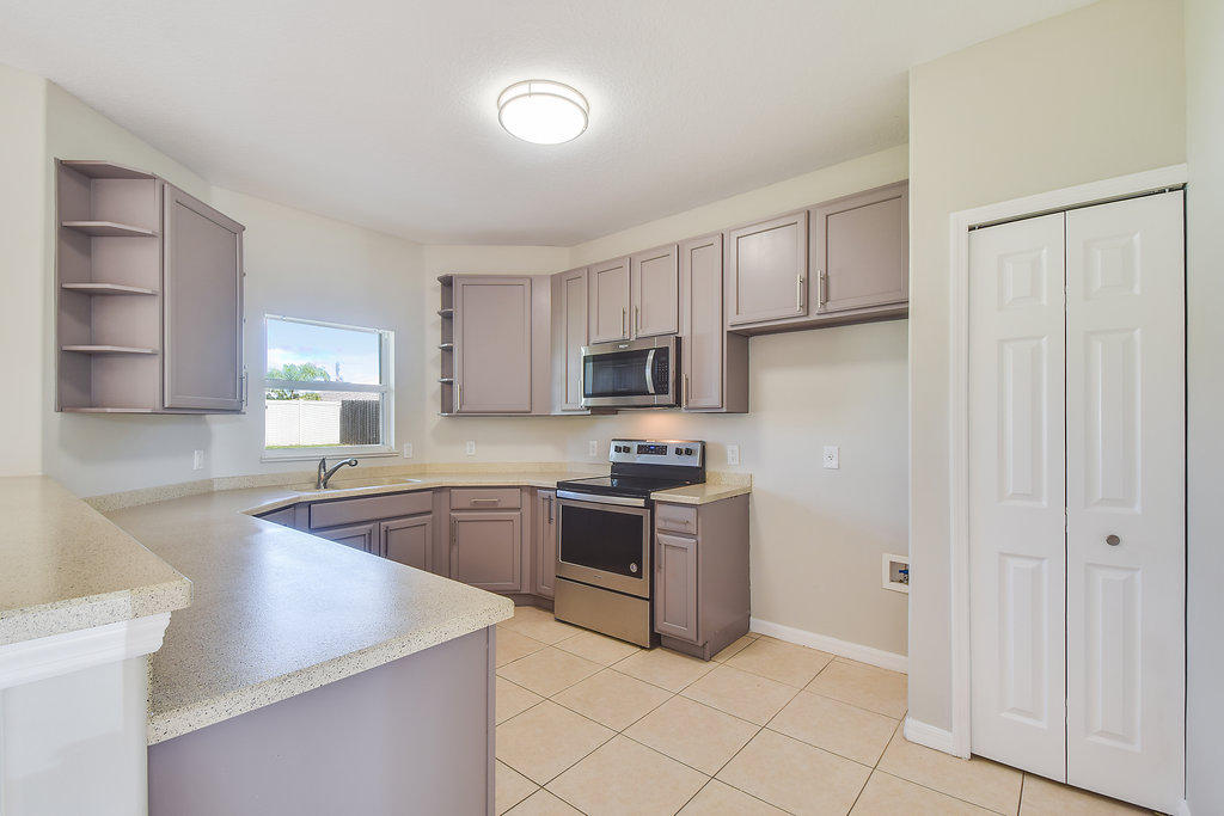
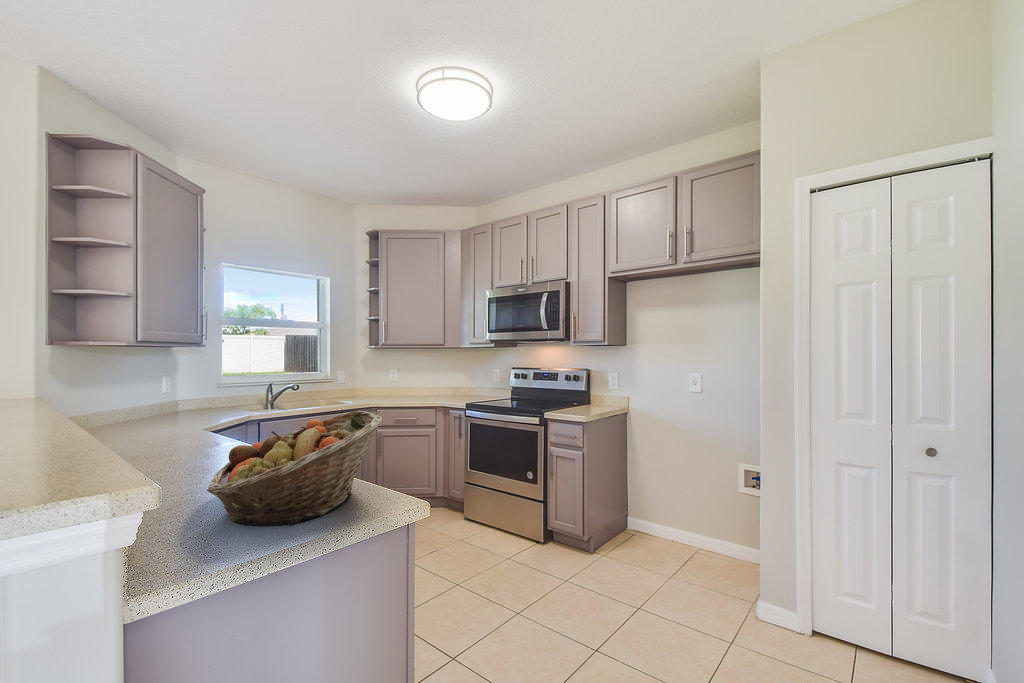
+ fruit basket (301, 459)
